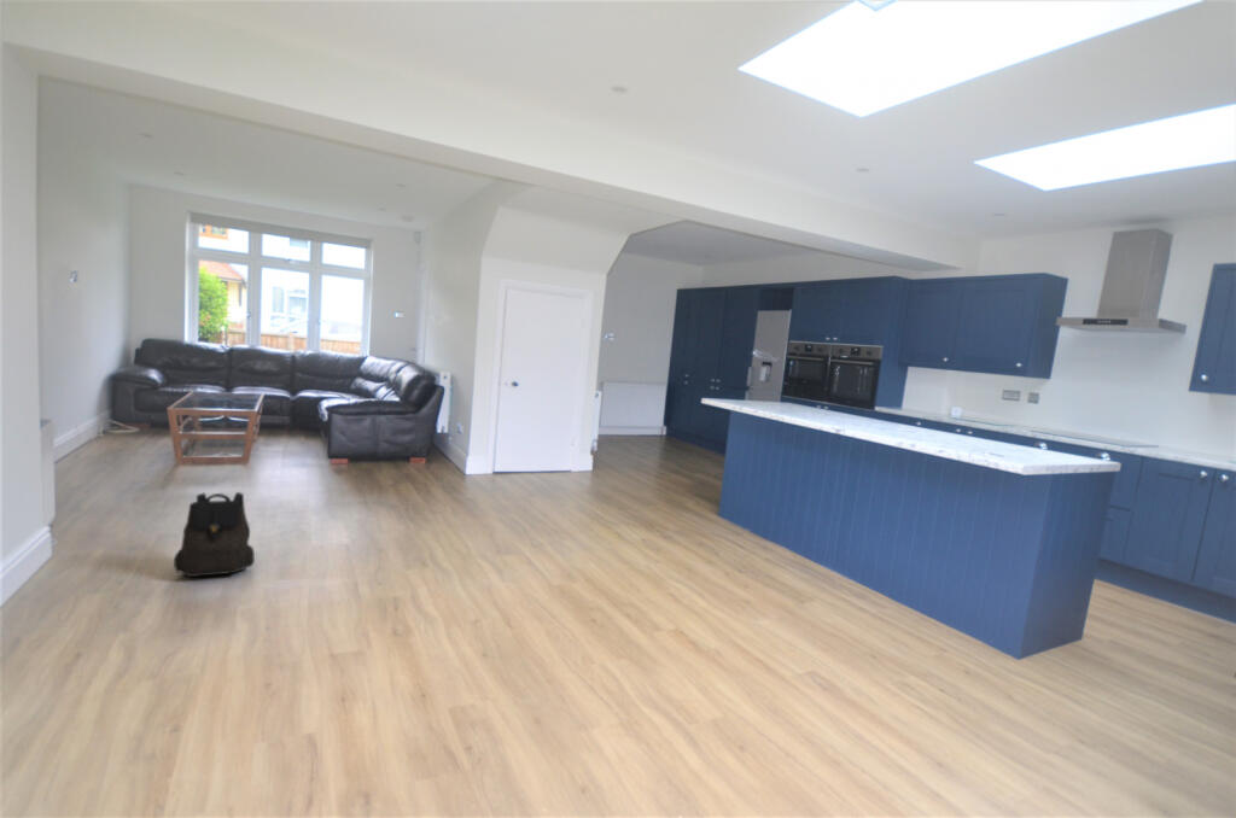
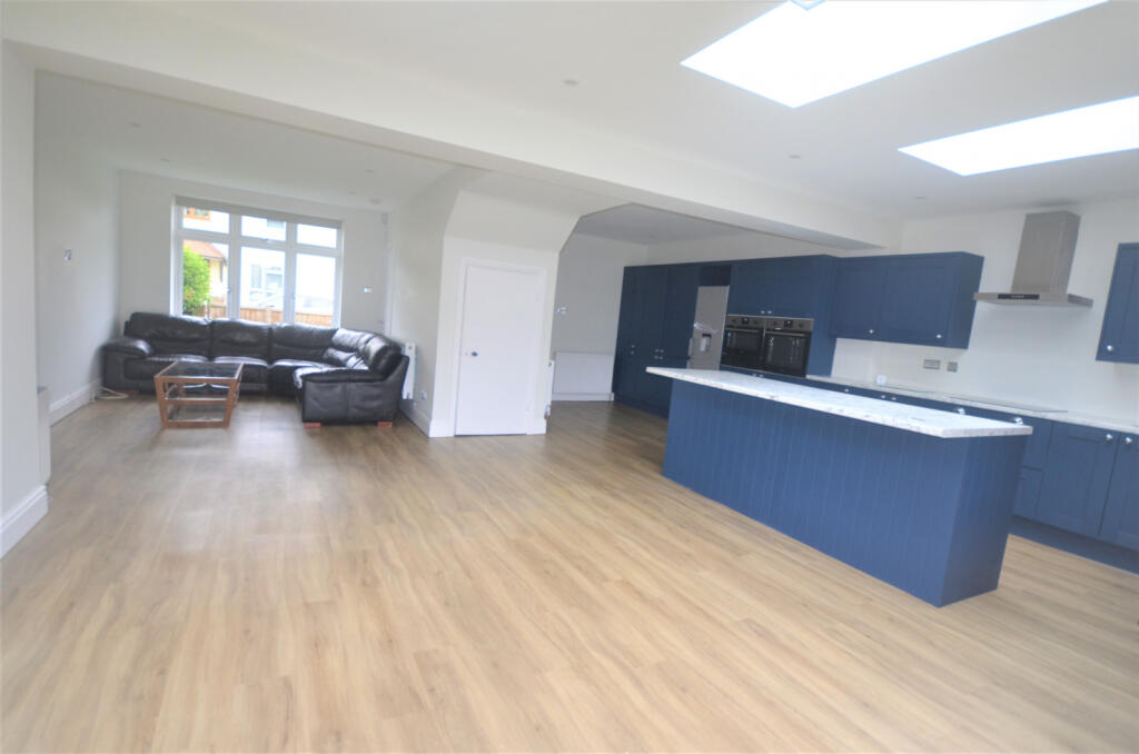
- backpack (217, 528)
